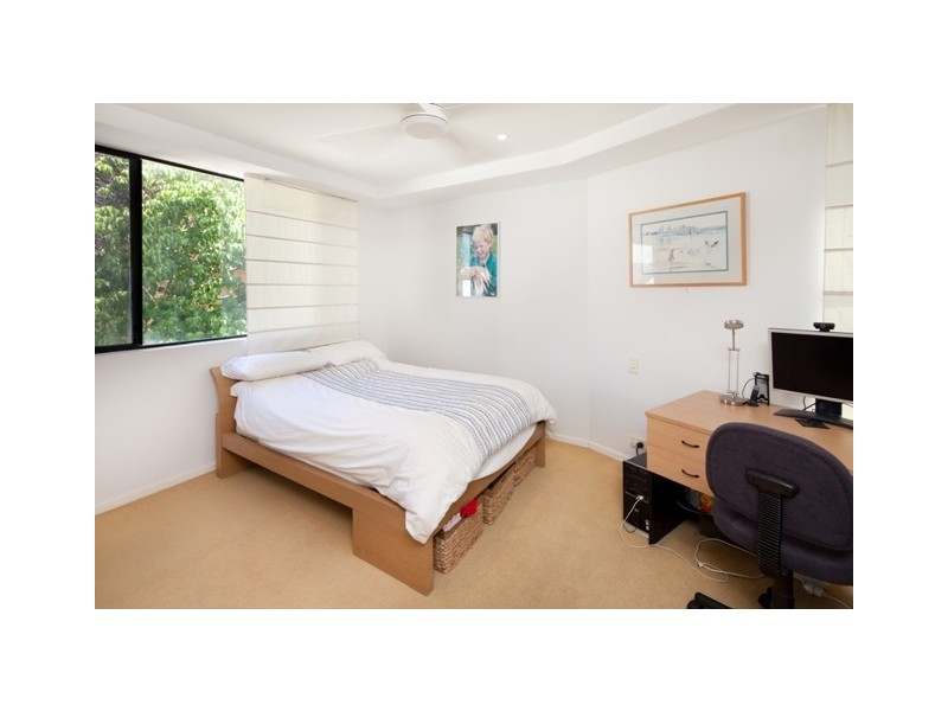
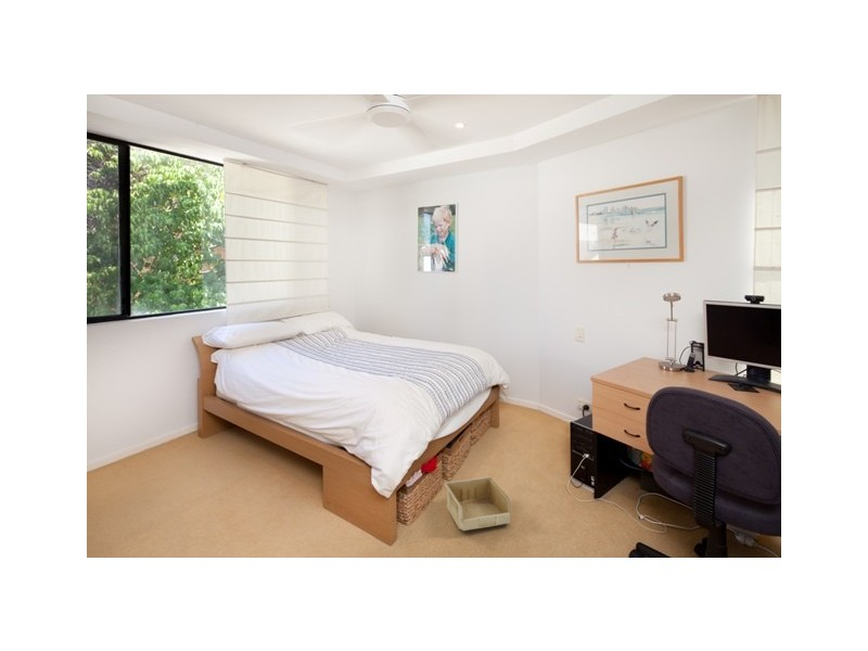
+ storage bin (476, 503)
